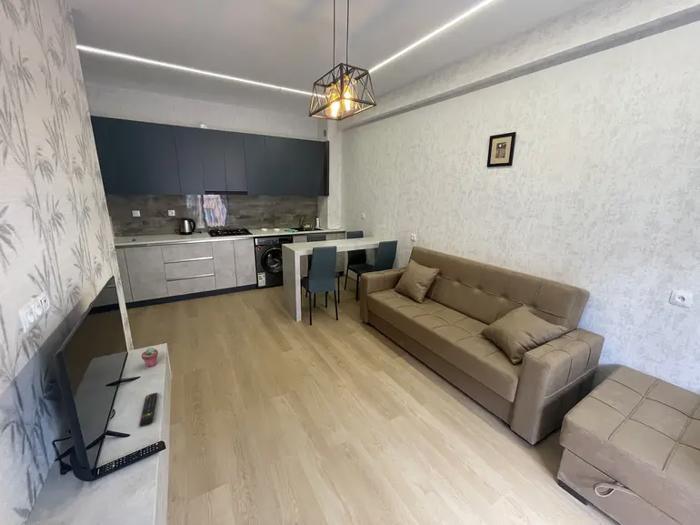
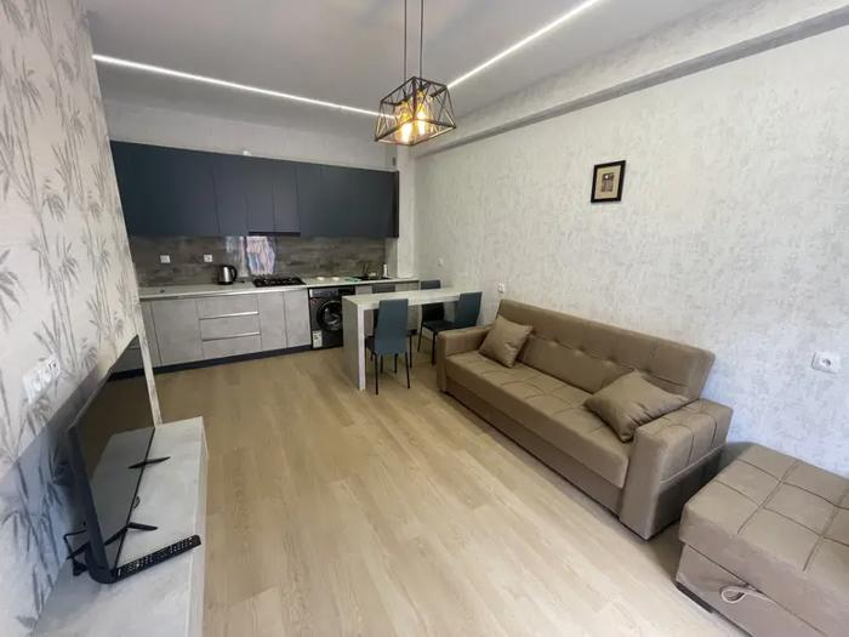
- remote control (149, 408)
- potted succulent (150, 356)
